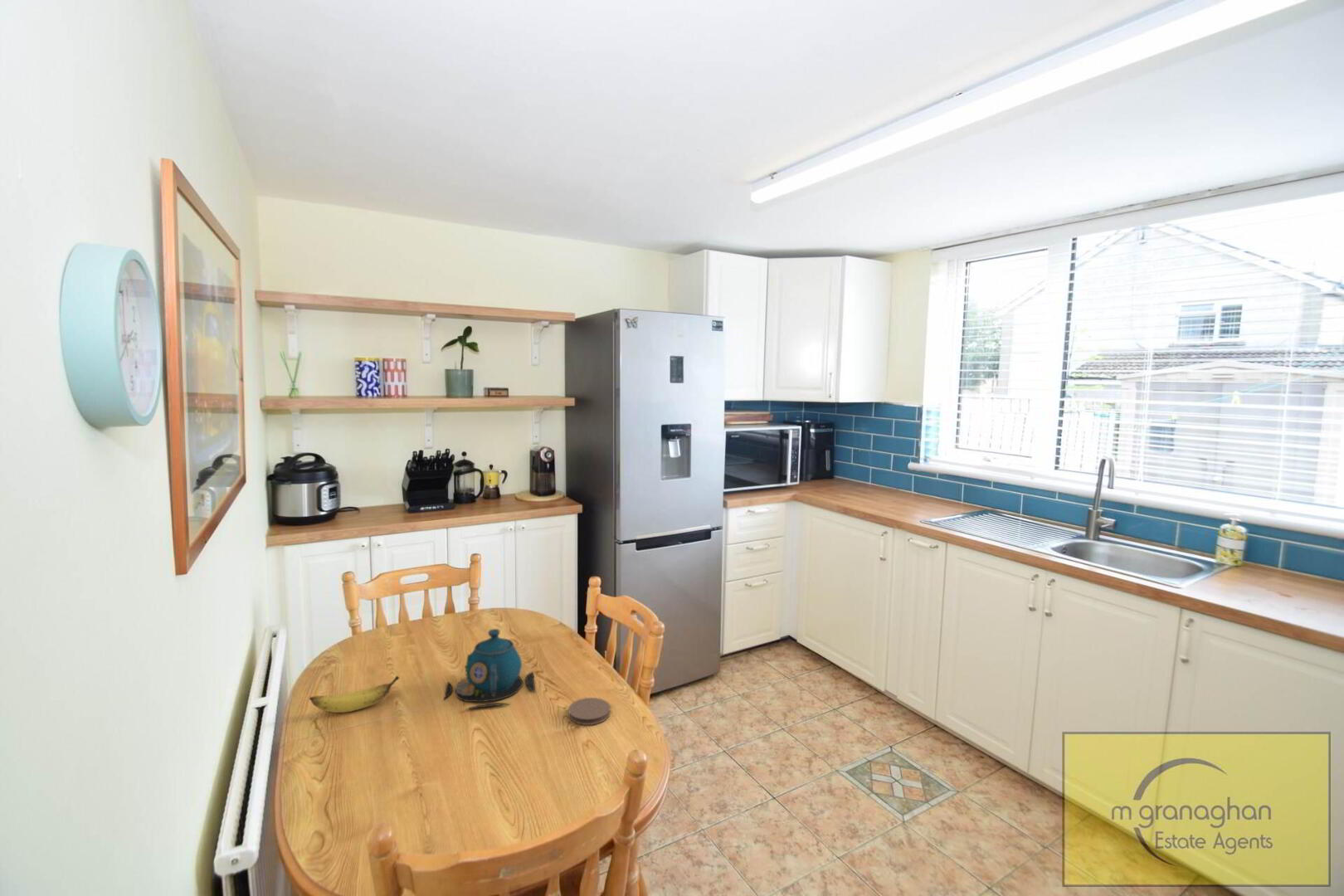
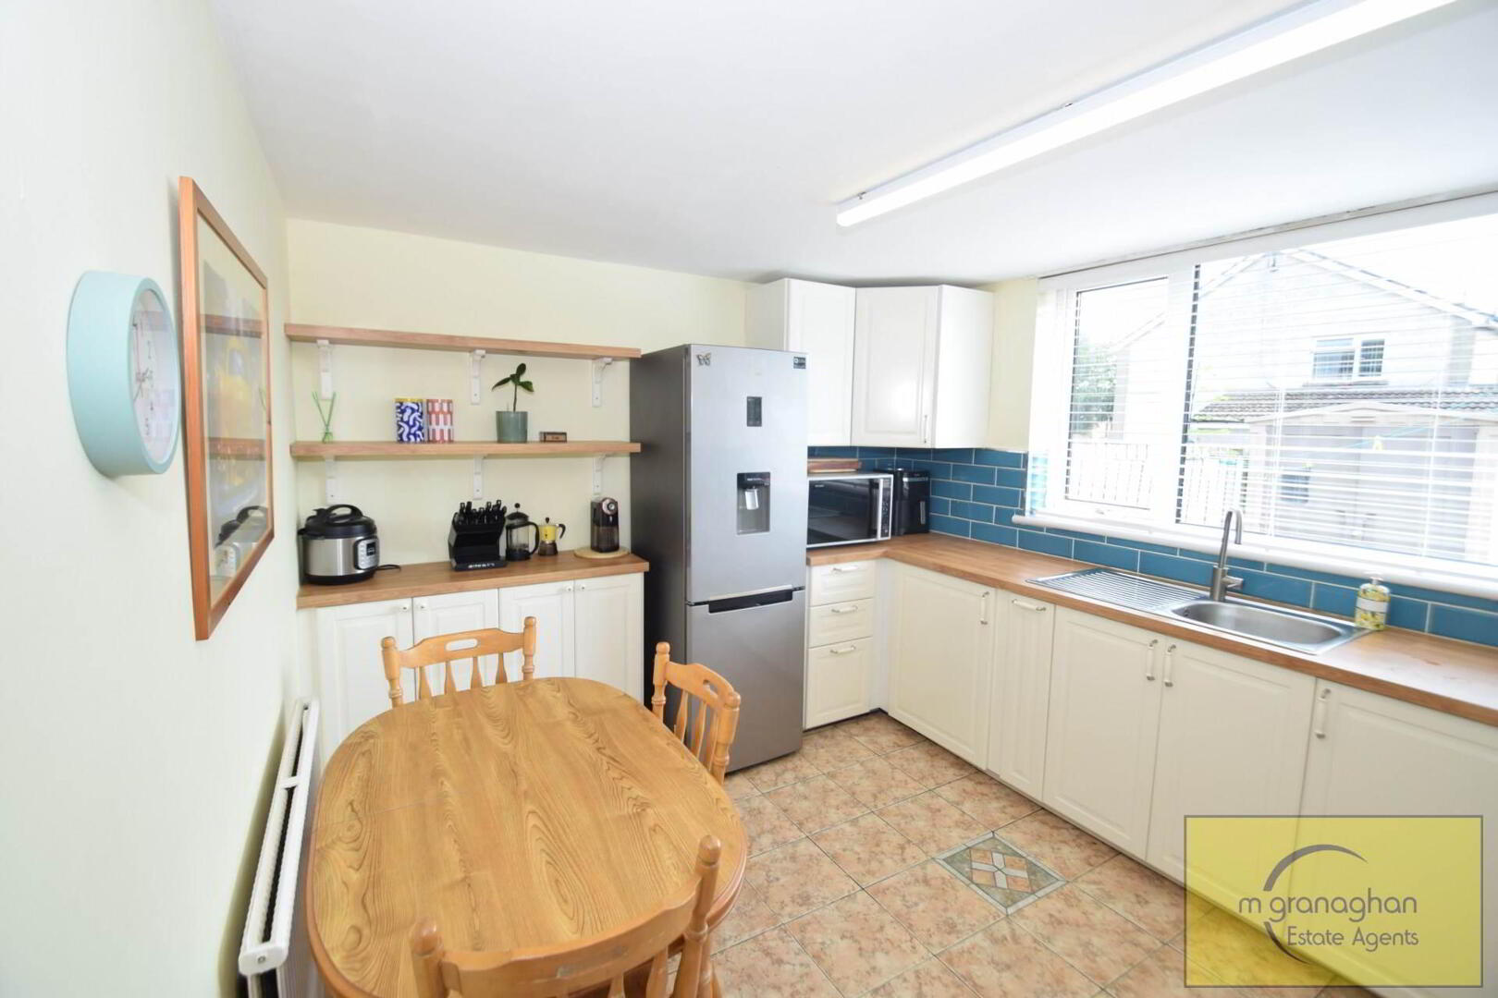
- banana (355, 696)
- coaster (589, 710)
- teapot (490, 660)
